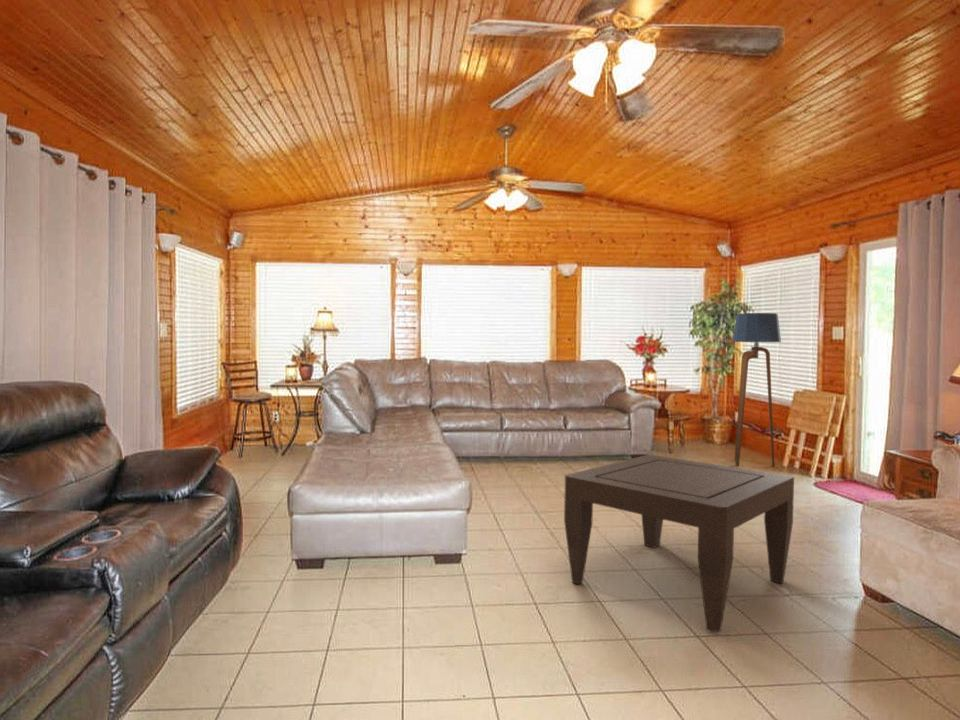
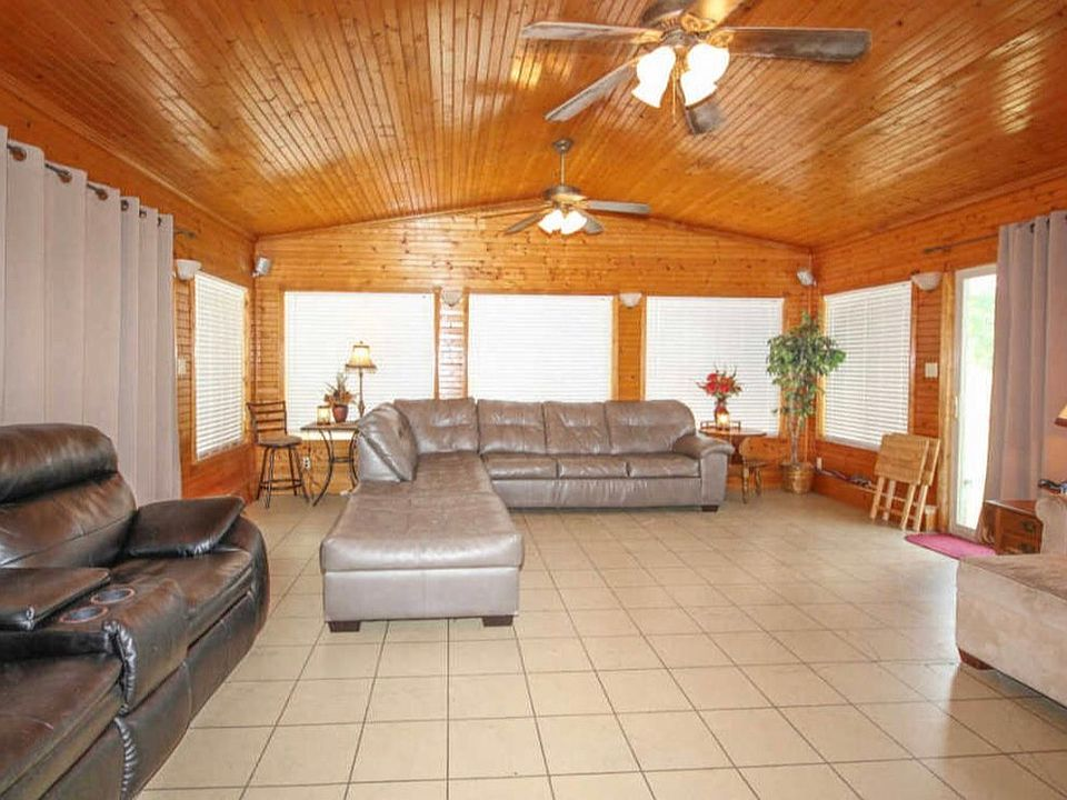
- coffee table (680, 523)
- floor lamp (745, 389)
